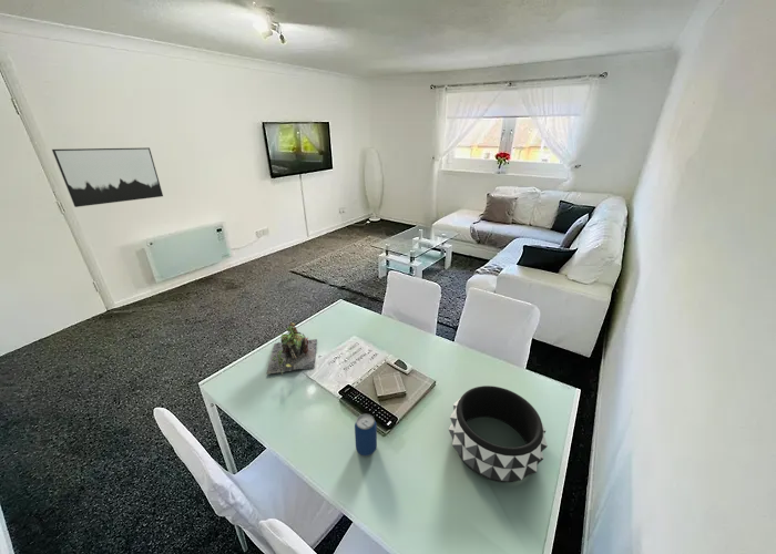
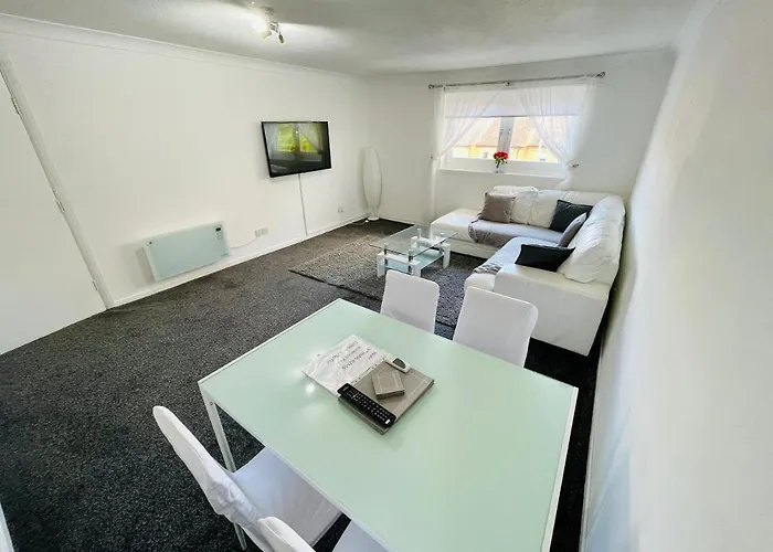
- plant (292, 342)
- beverage can (366, 434)
- wall art (114, 175)
- decorative bowl (498, 419)
